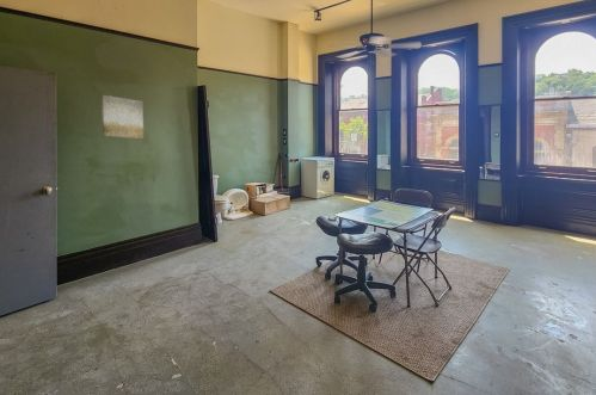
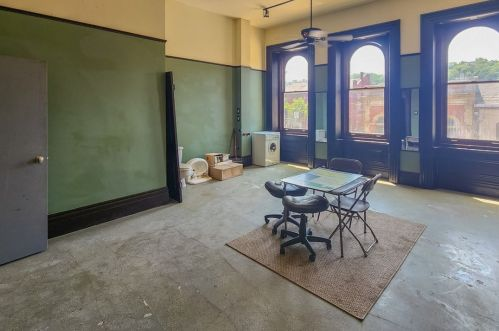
- wall art (123, 117)
